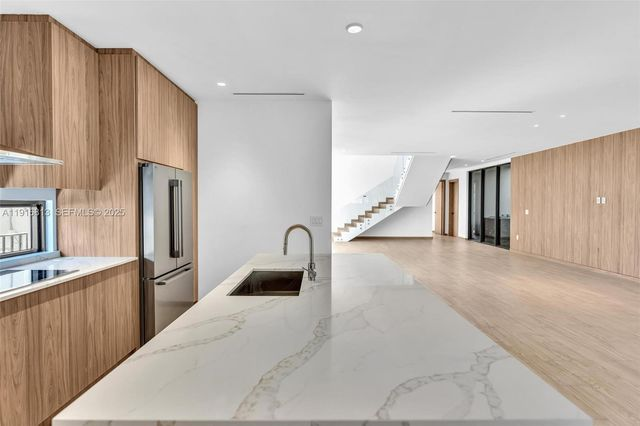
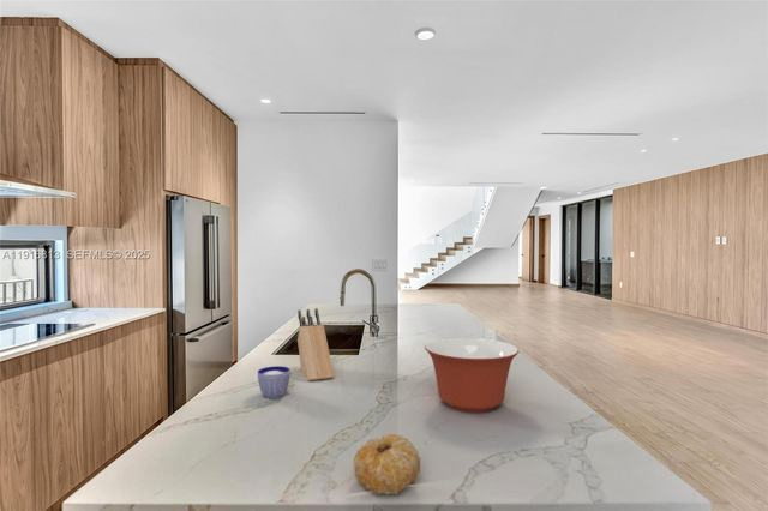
+ knife block (313, 341)
+ mixing bowl (470, 375)
+ cup (274, 381)
+ fruit (386, 461)
